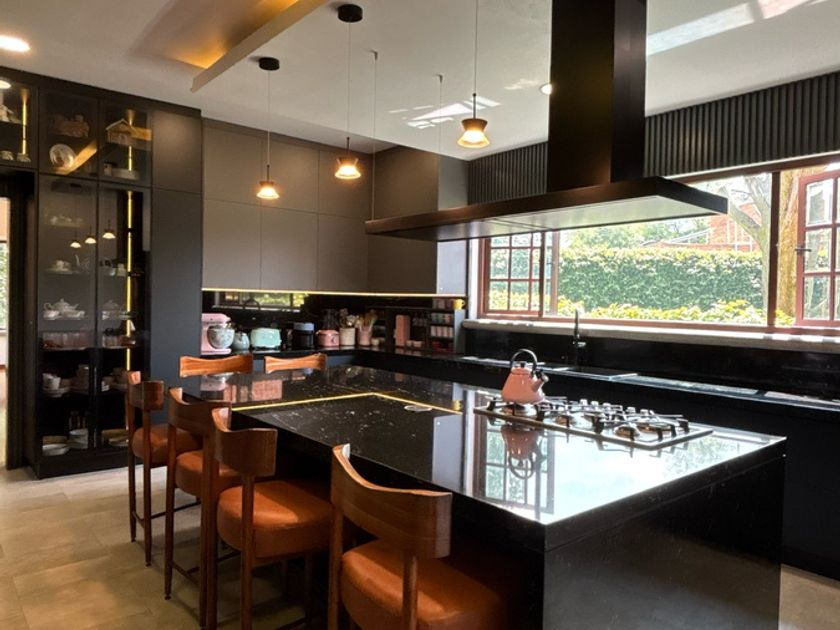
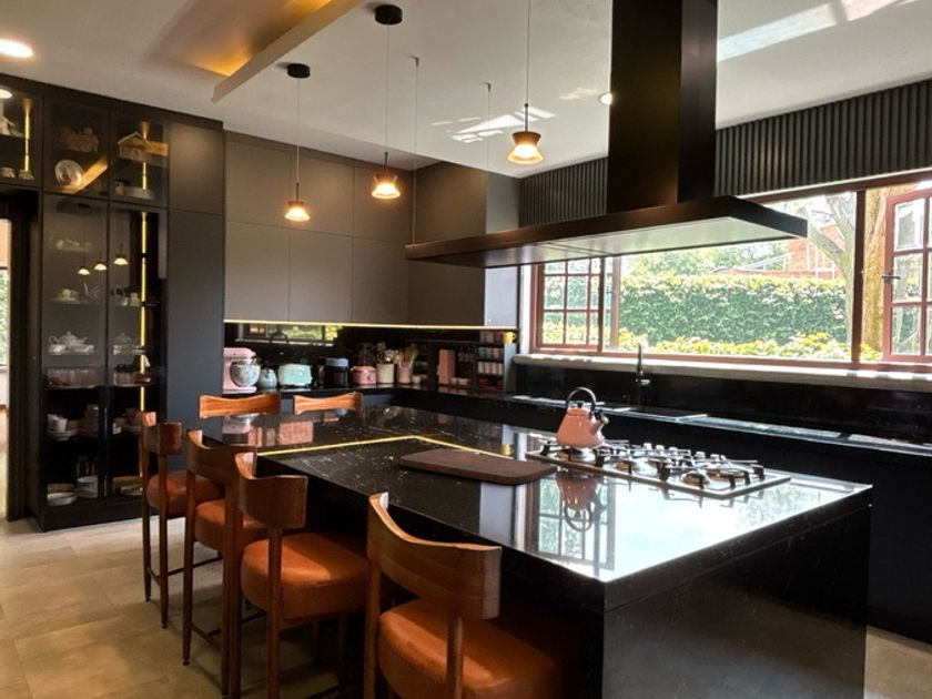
+ cutting board (474, 465)
